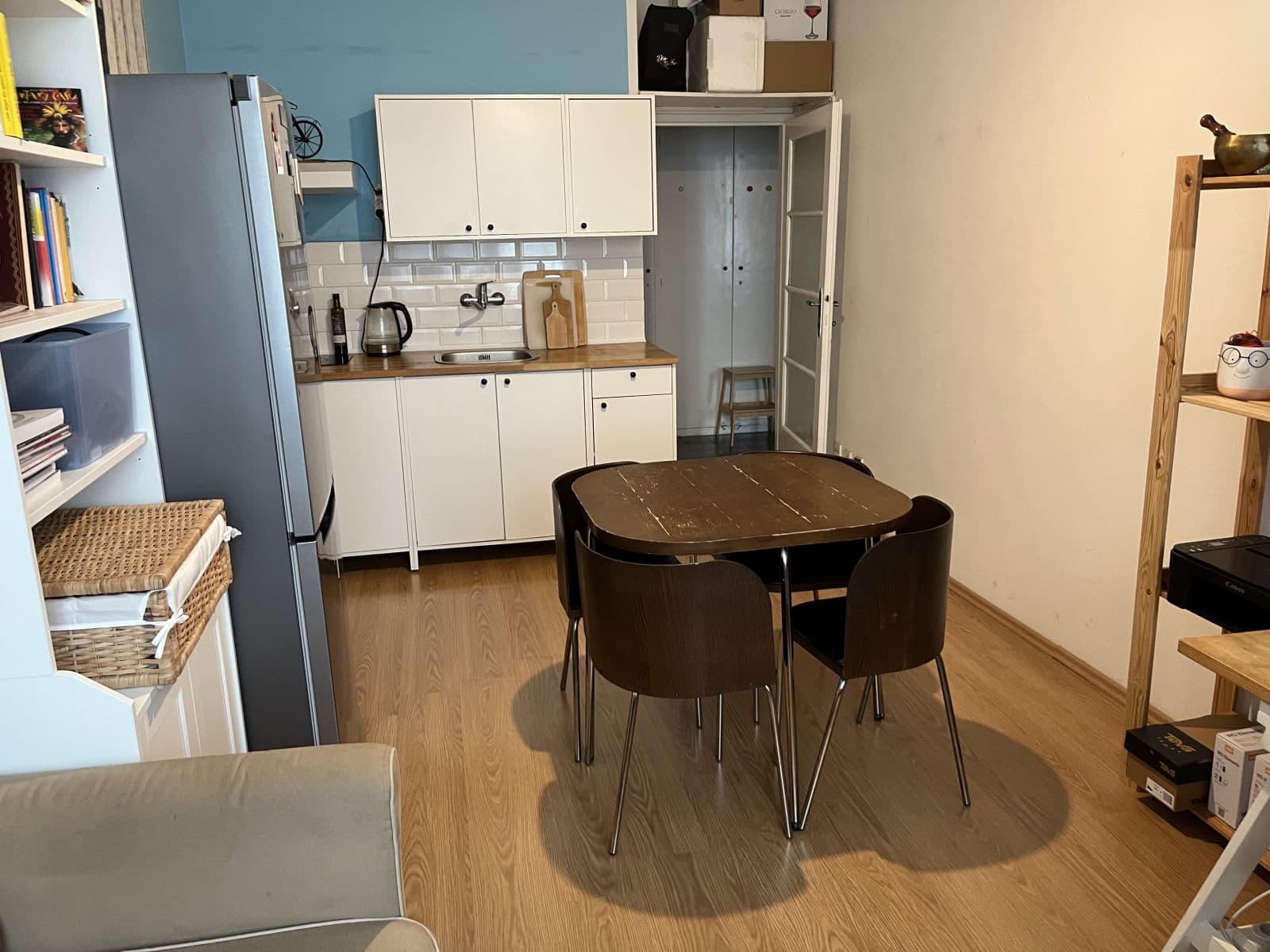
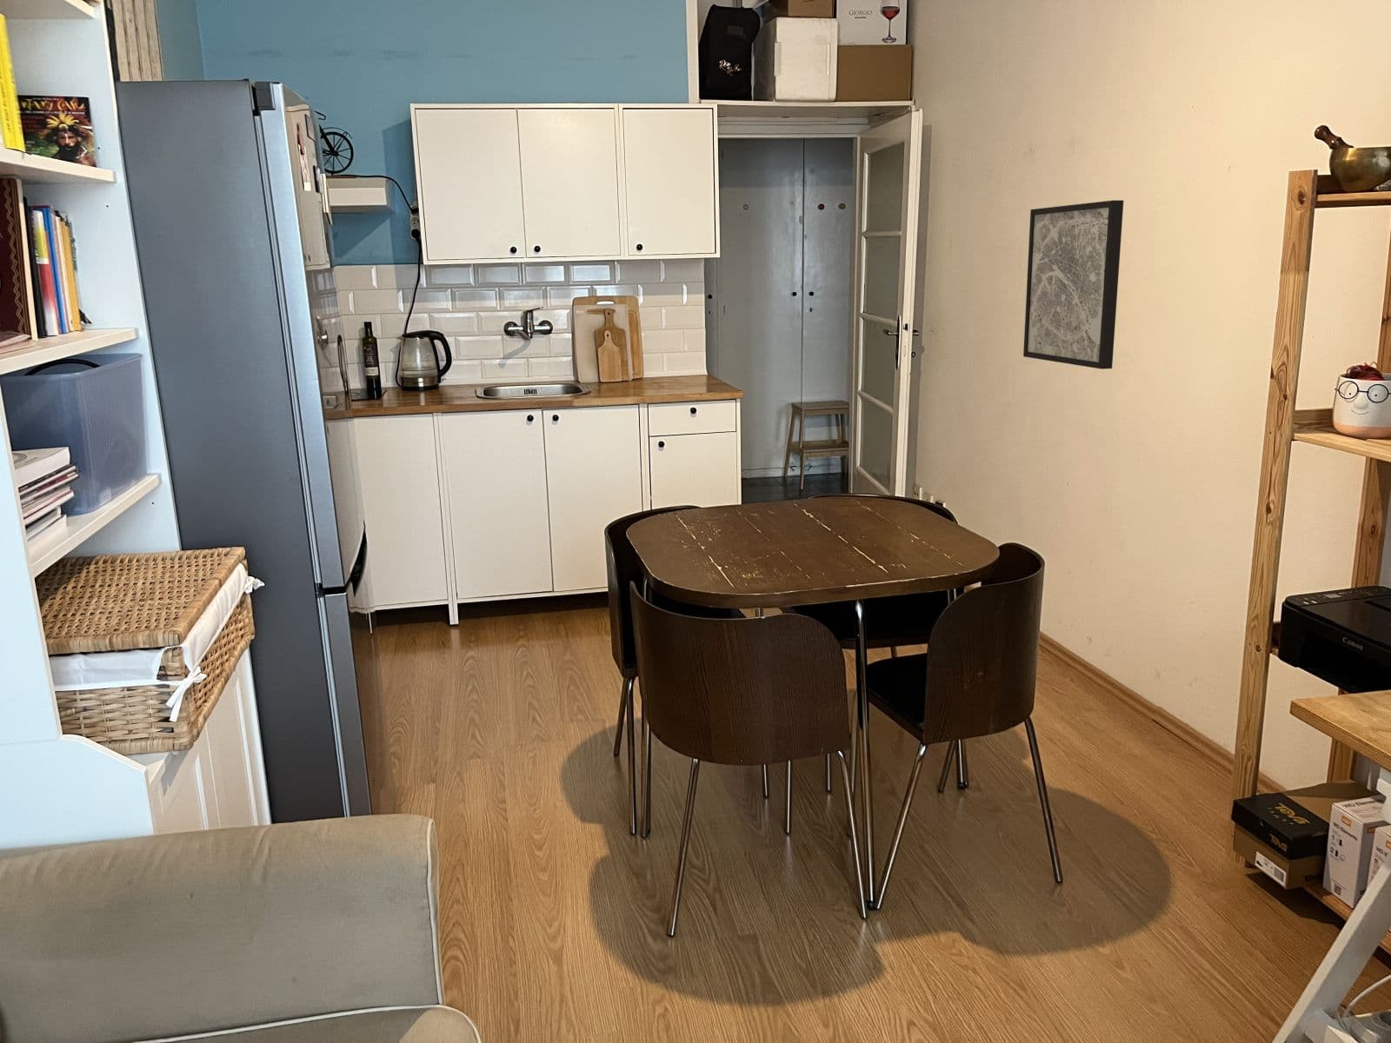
+ wall art (1069, 284)
